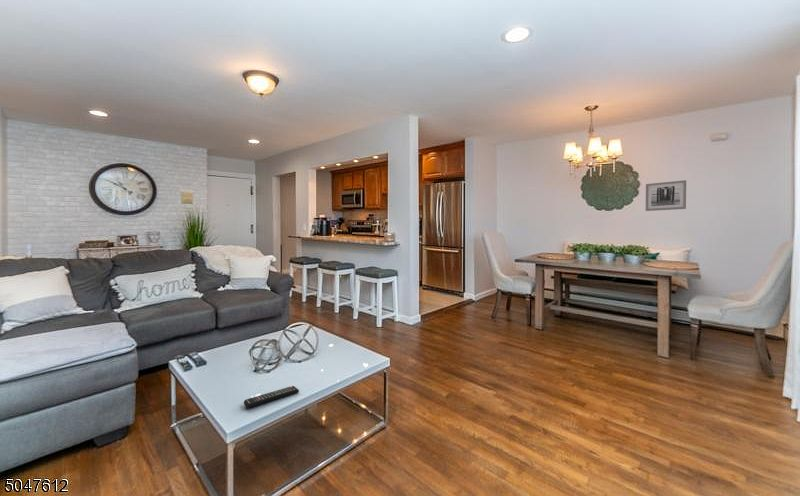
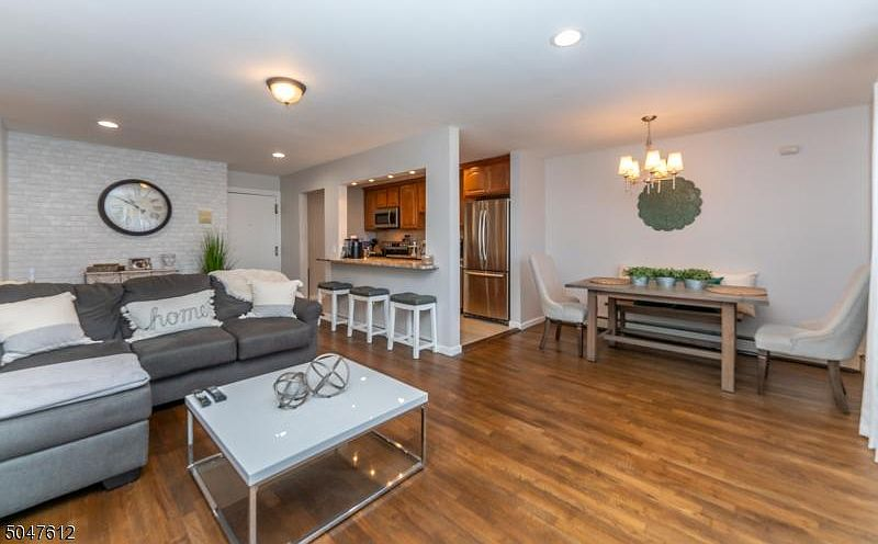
- wall art (665, 196)
- remote control (272, 396)
